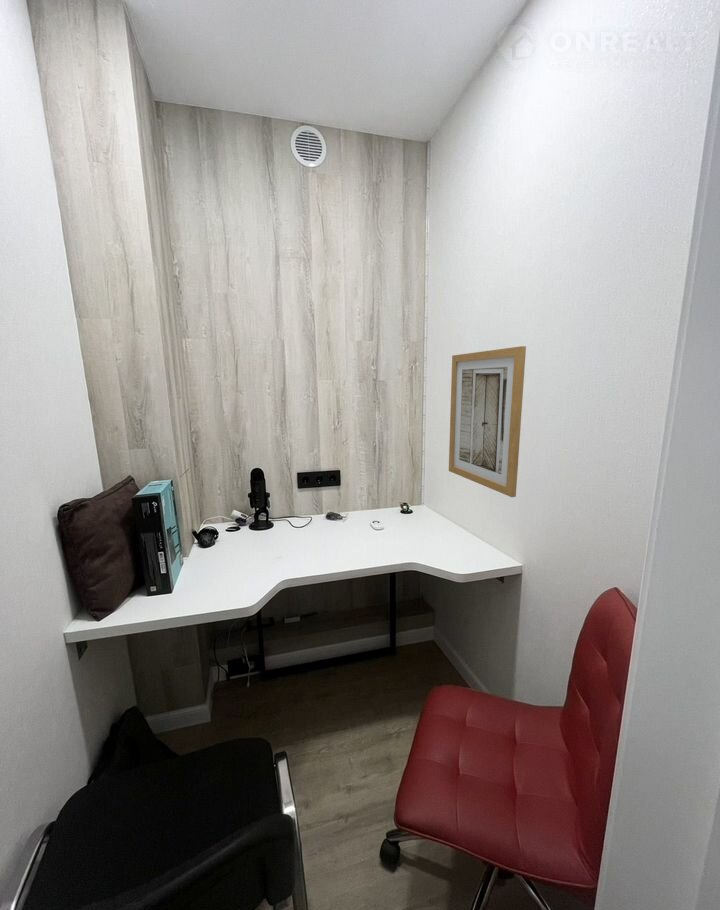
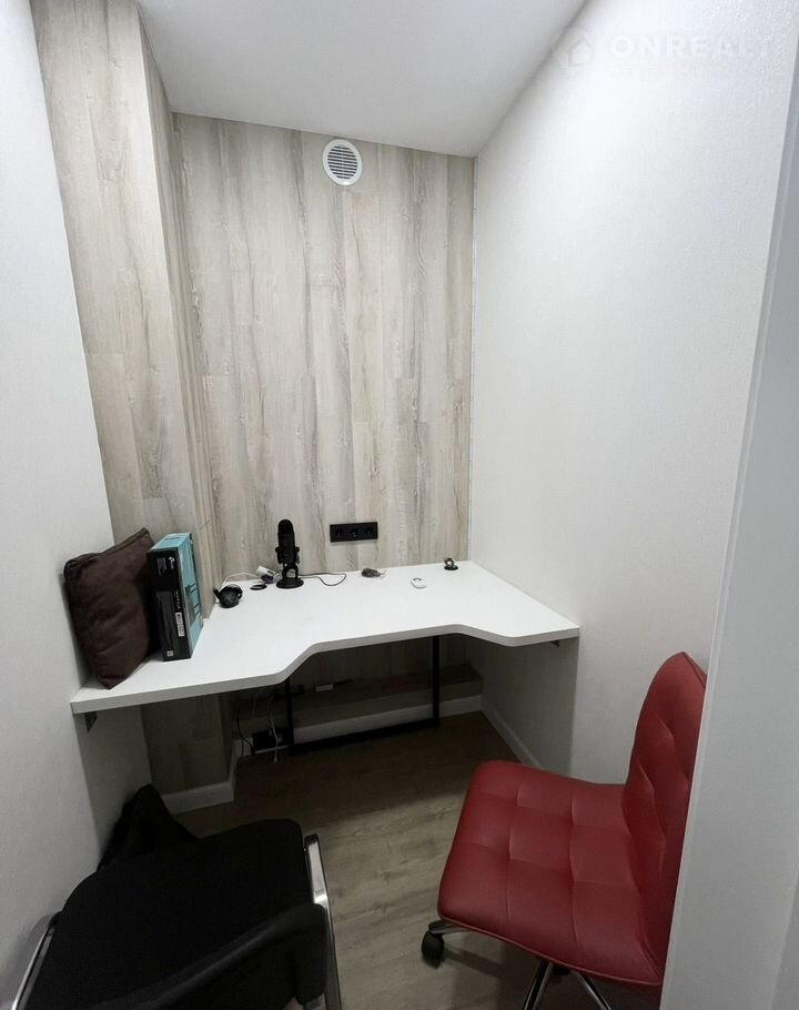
- wall art (480, 419)
